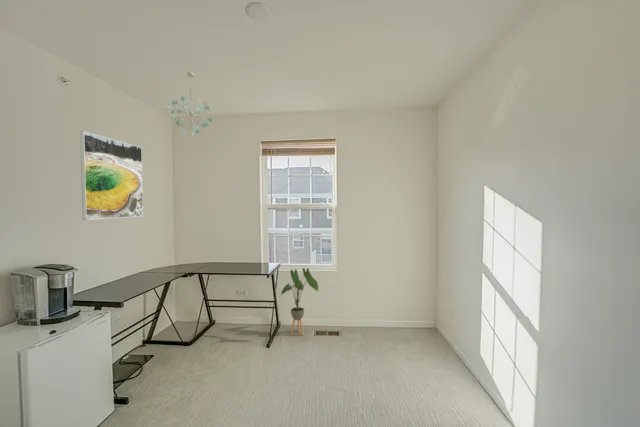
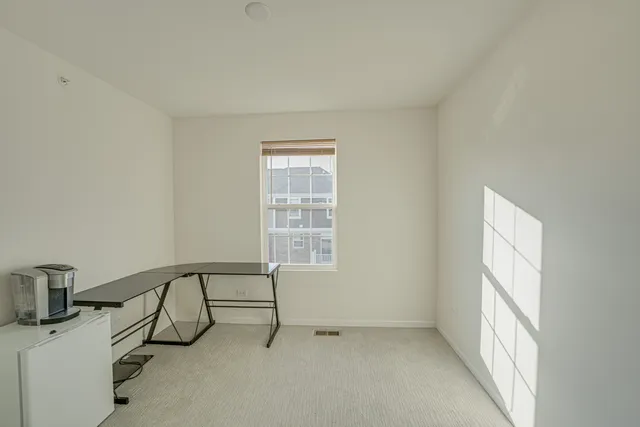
- ceiling light fixture (191, 106)
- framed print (115, 179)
- house plant (299, 299)
